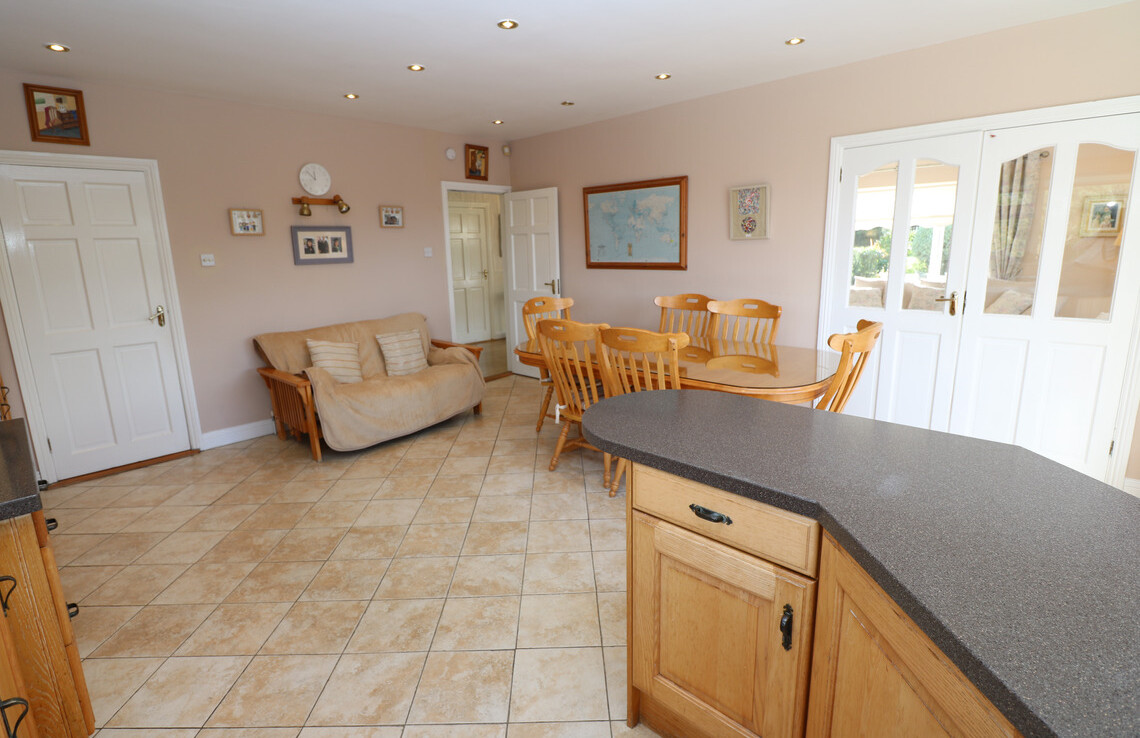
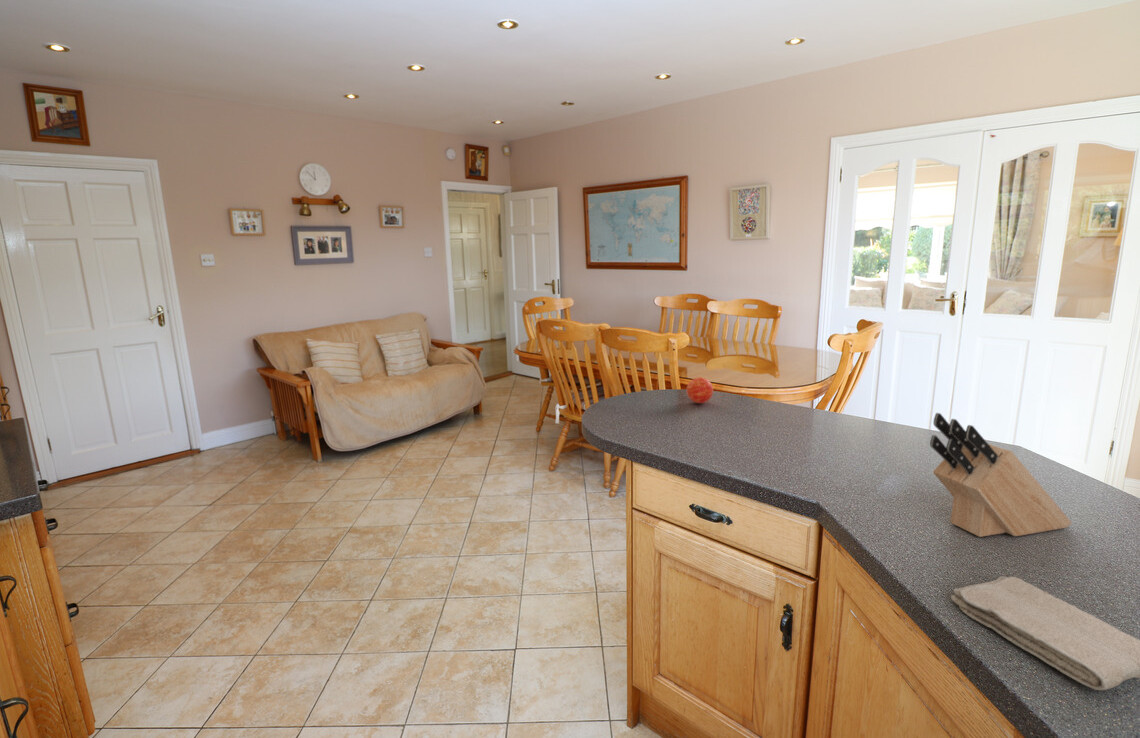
+ knife block (996, 470)
+ apple (699, 390)
+ washcloth (1048, 624)
